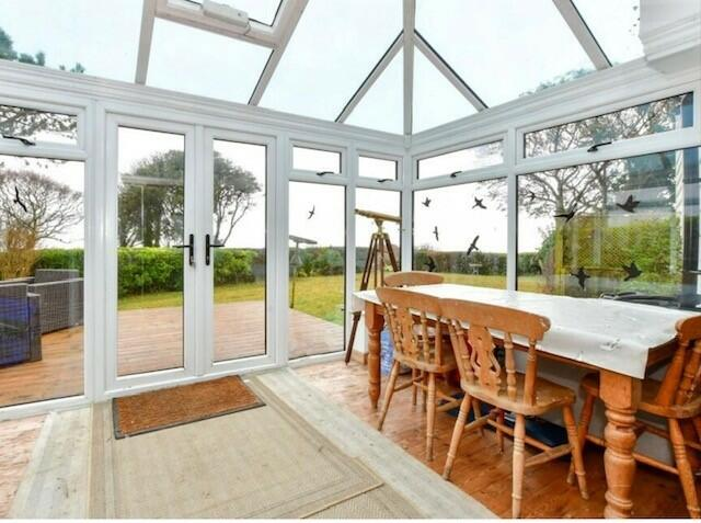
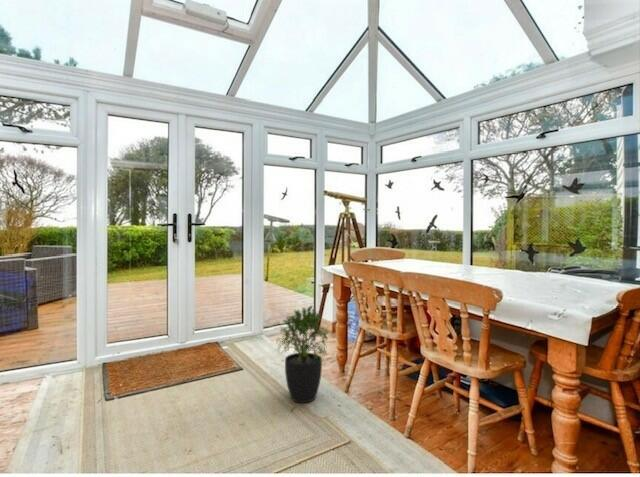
+ potted plant (302, 352)
